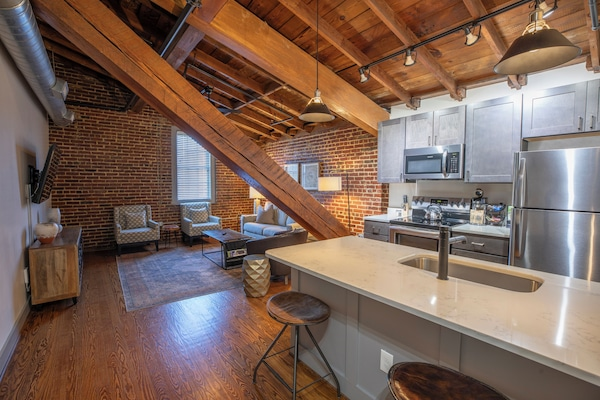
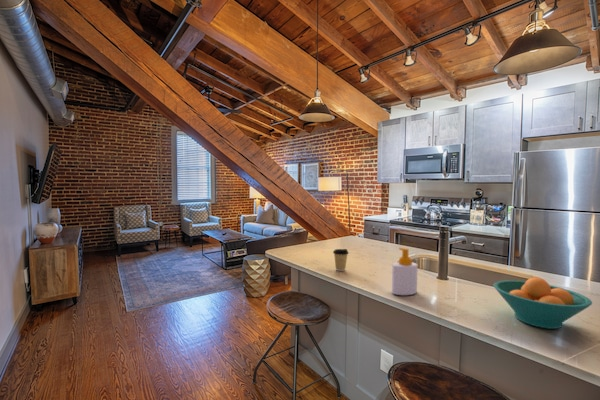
+ coffee cup (340, 259)
+ fruit bowl (538, 299)
+ soap bottle (405, 270)
